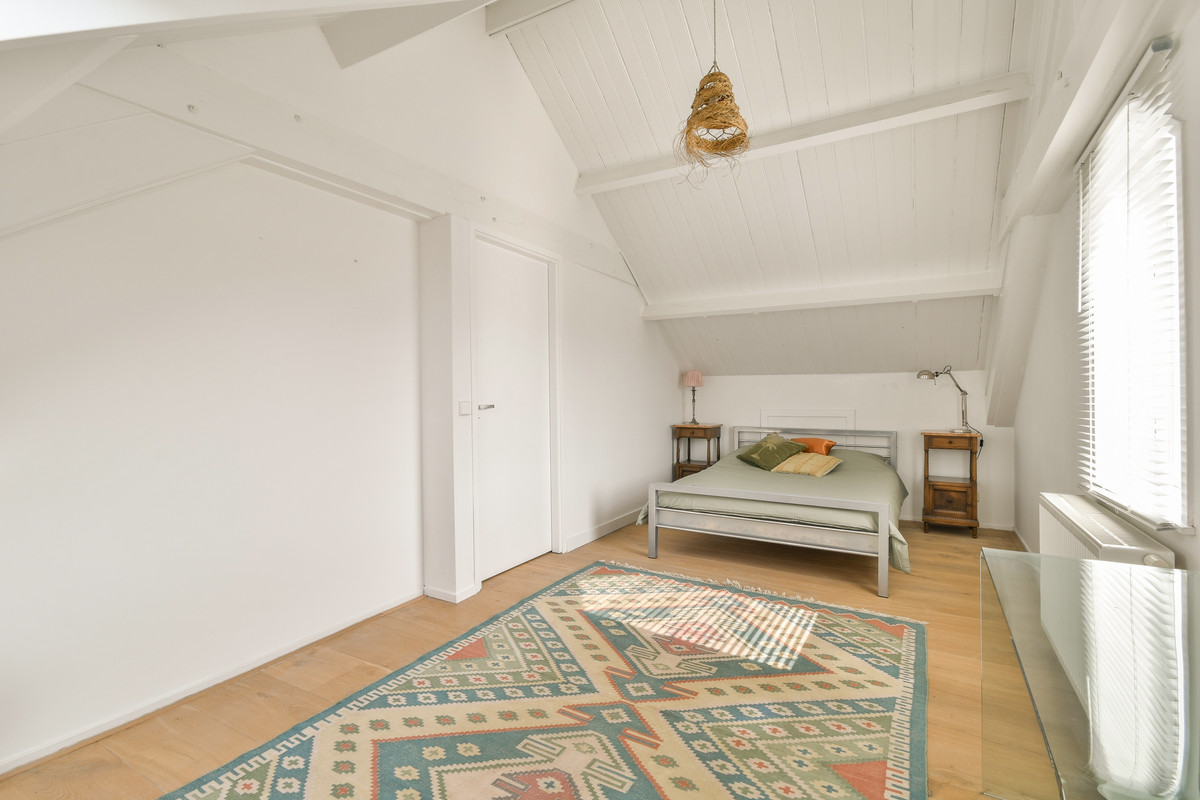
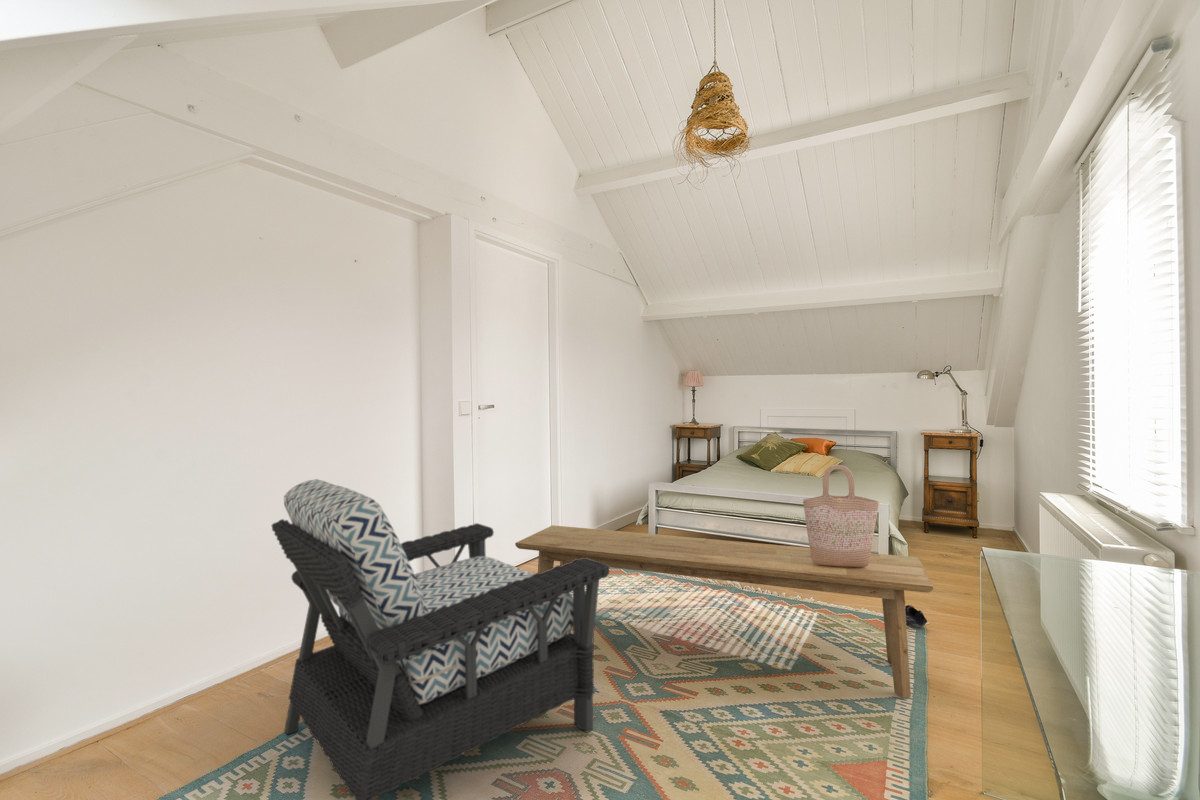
+ shoe (907, 612)
+ bench (709, 578)
+ armchair (434, 602)
+ shopping bag (840, 515)
